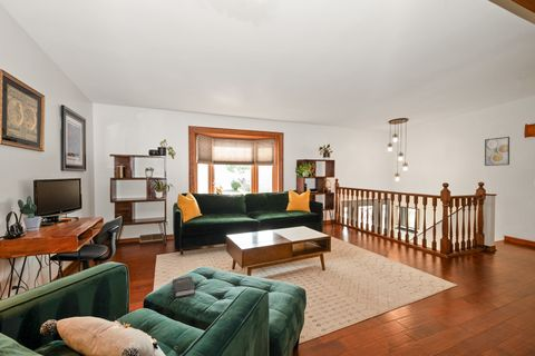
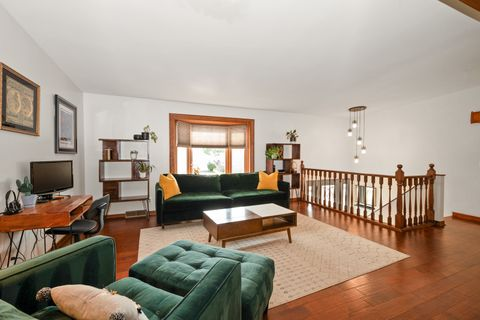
- hardback book (183, 286)
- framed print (496, 151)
